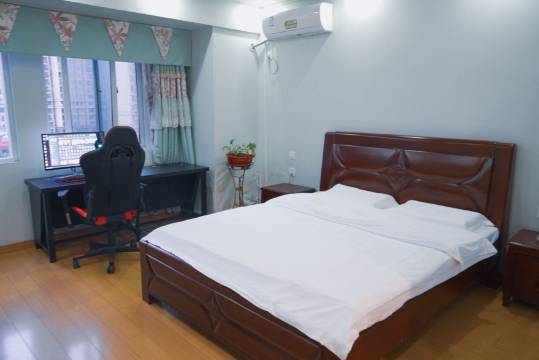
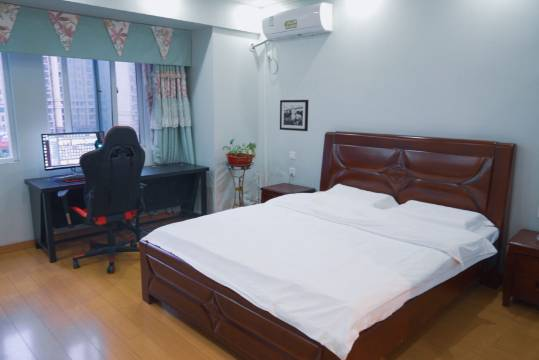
+ picture frame (293, 115)
